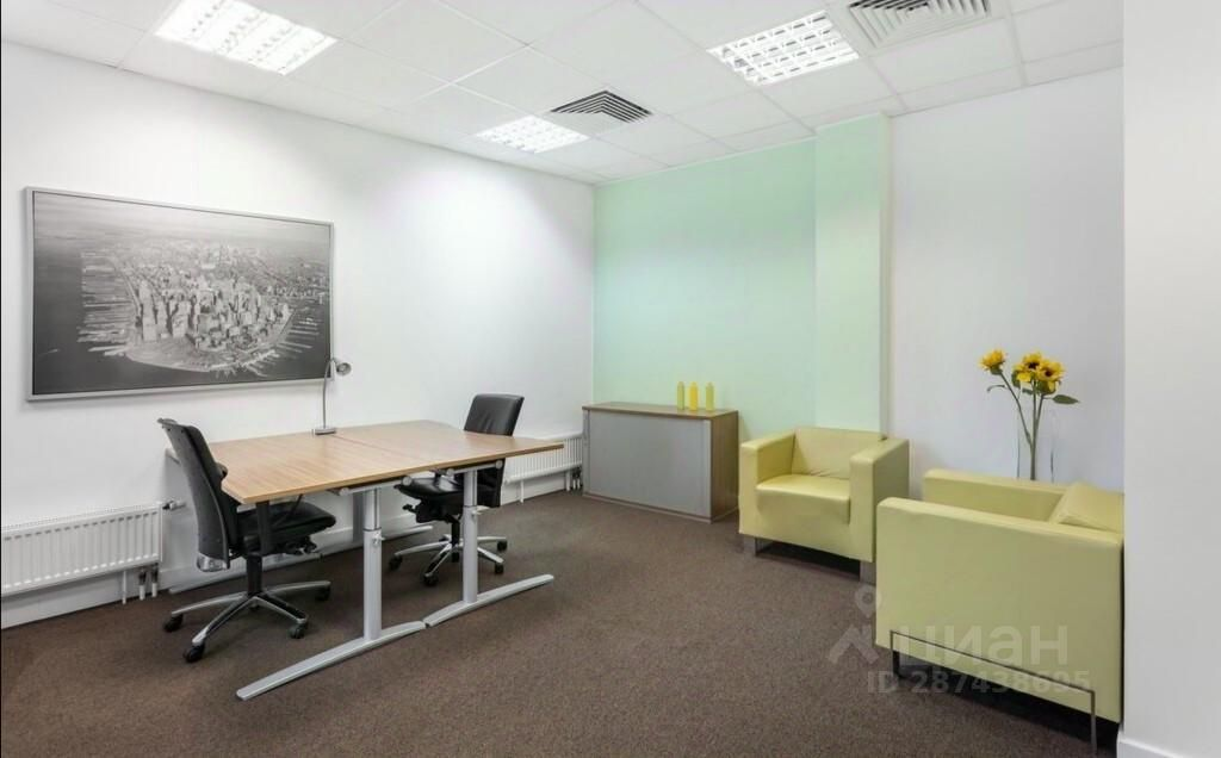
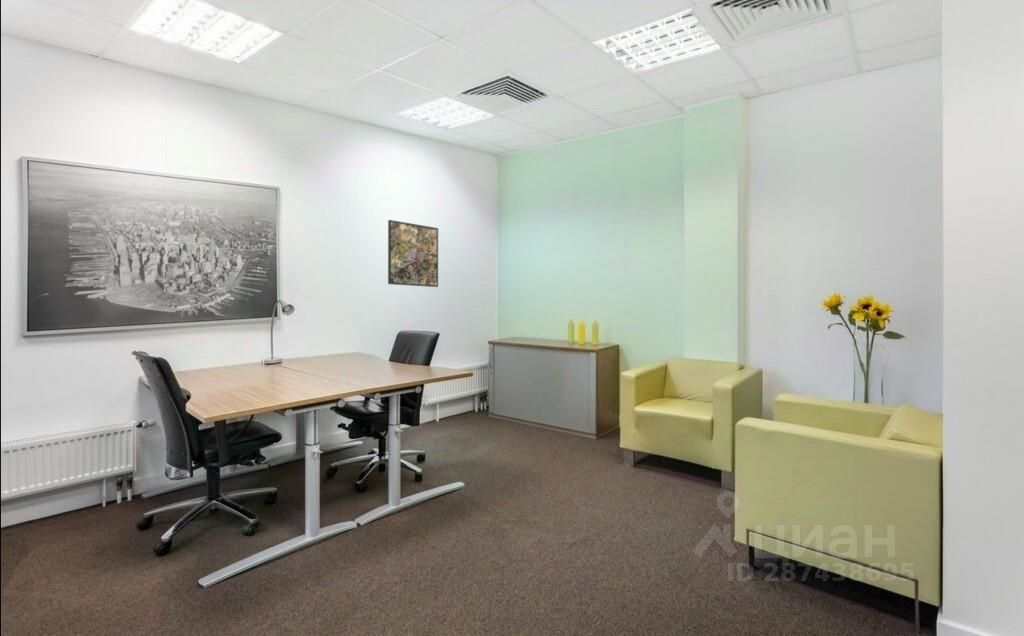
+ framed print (414, 254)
